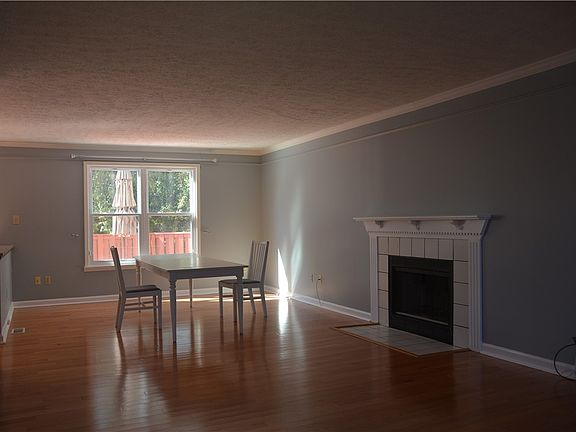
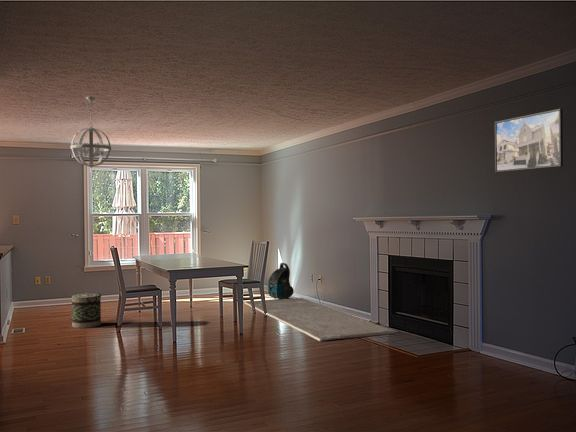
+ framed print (526, 142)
+ vacuum cleaner (279, 280)
+ basket (87, 309)
+ chandelier (90, 132)
+ rug (309, 315)
